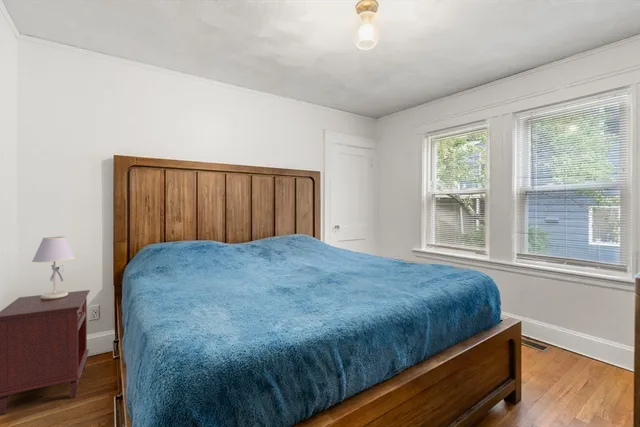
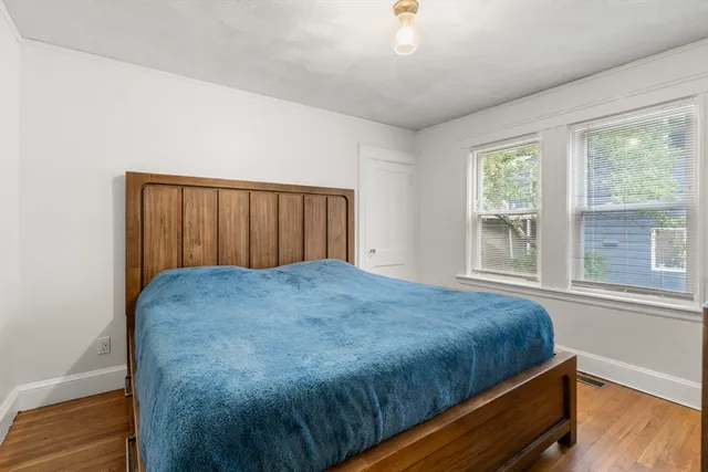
- nightstand (48, 344)
- table lamp (54, 266)
